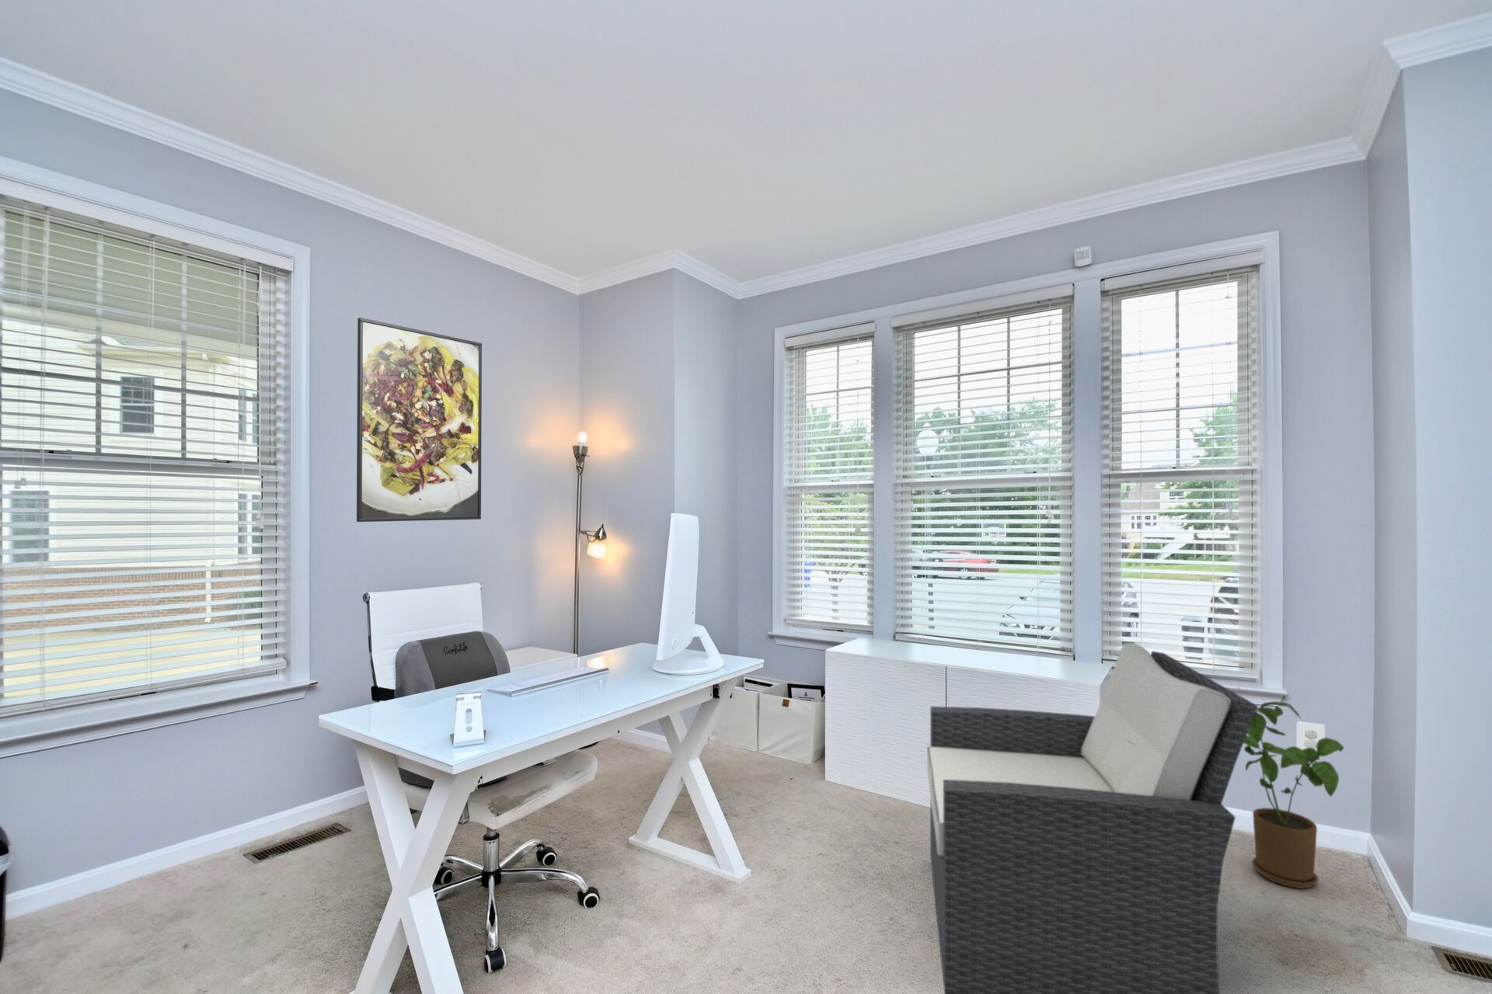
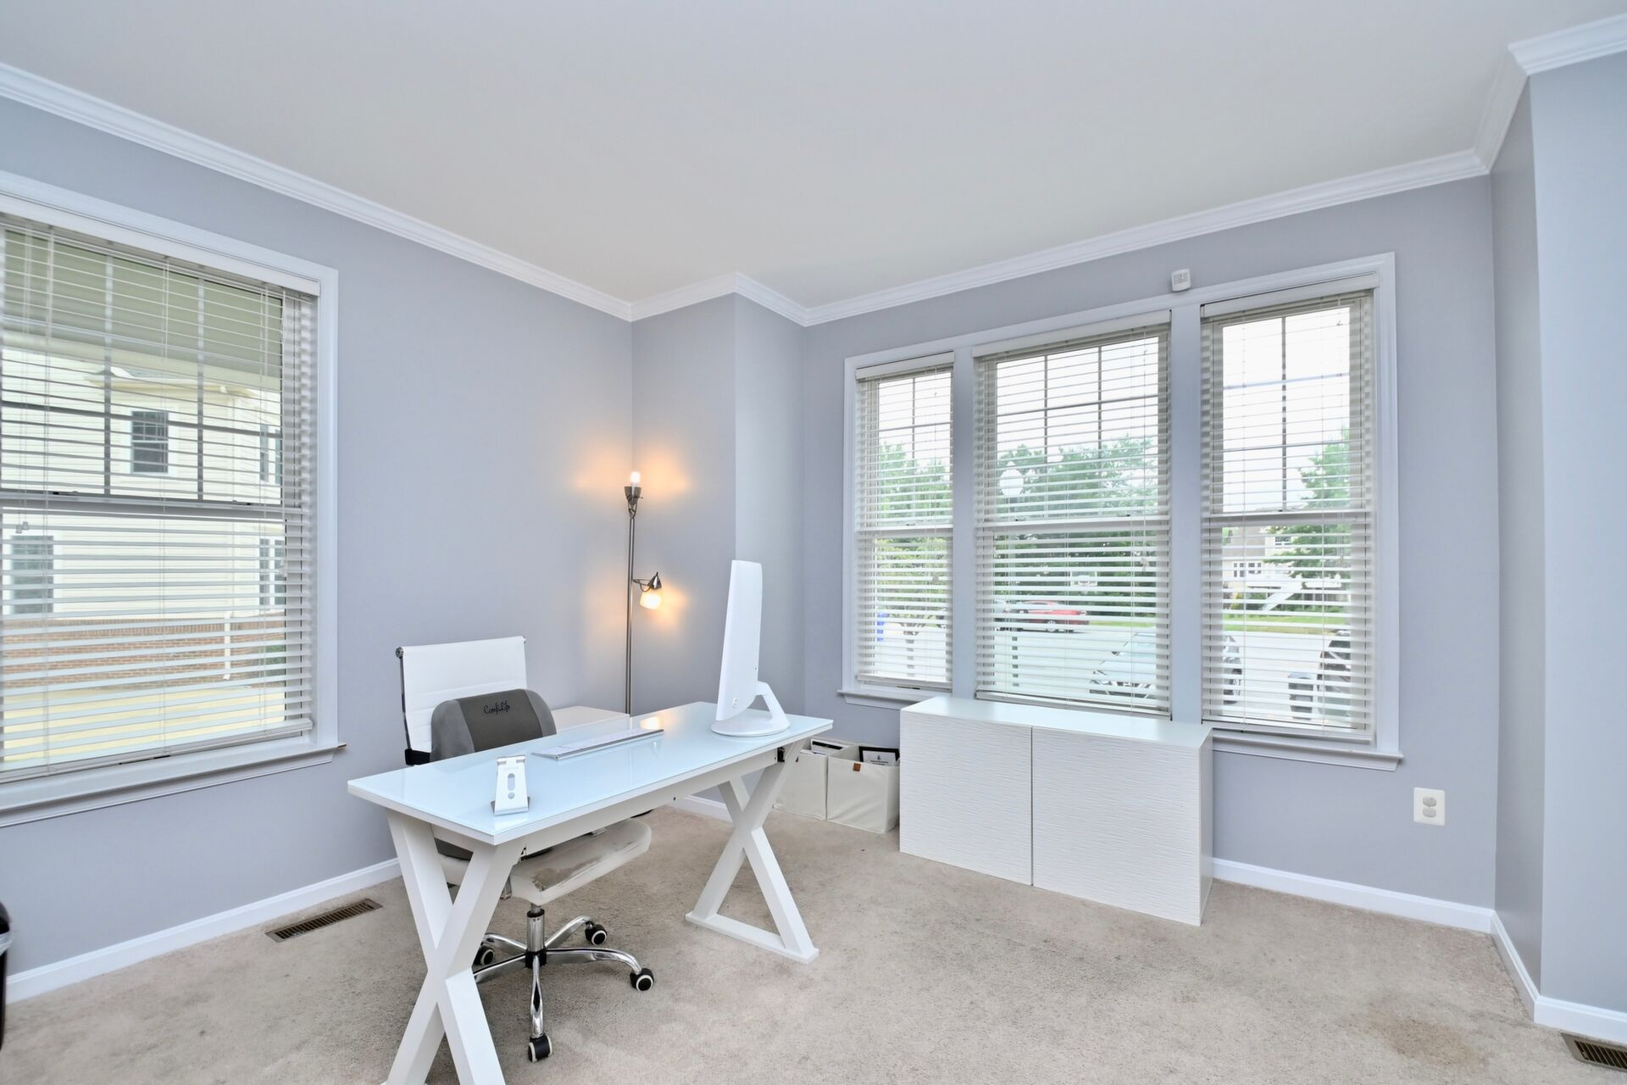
- armchair (1062, 795)
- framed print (424, 426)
- house plant (1289, 791)
